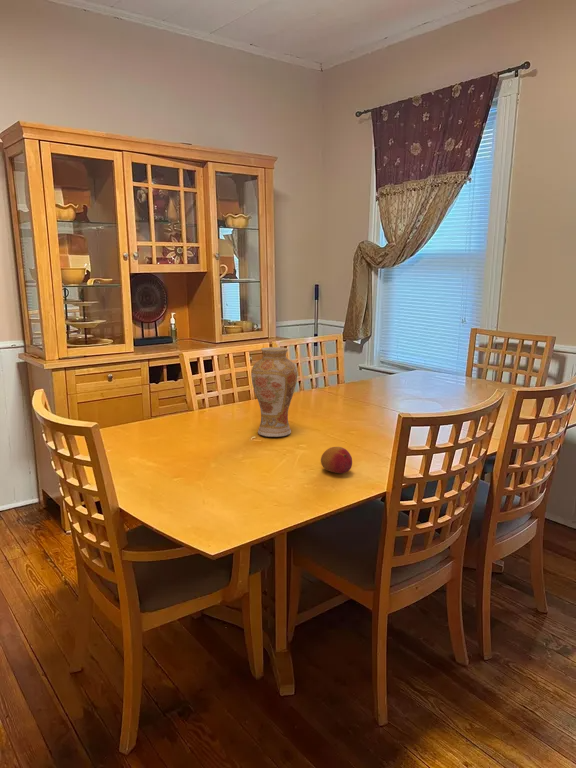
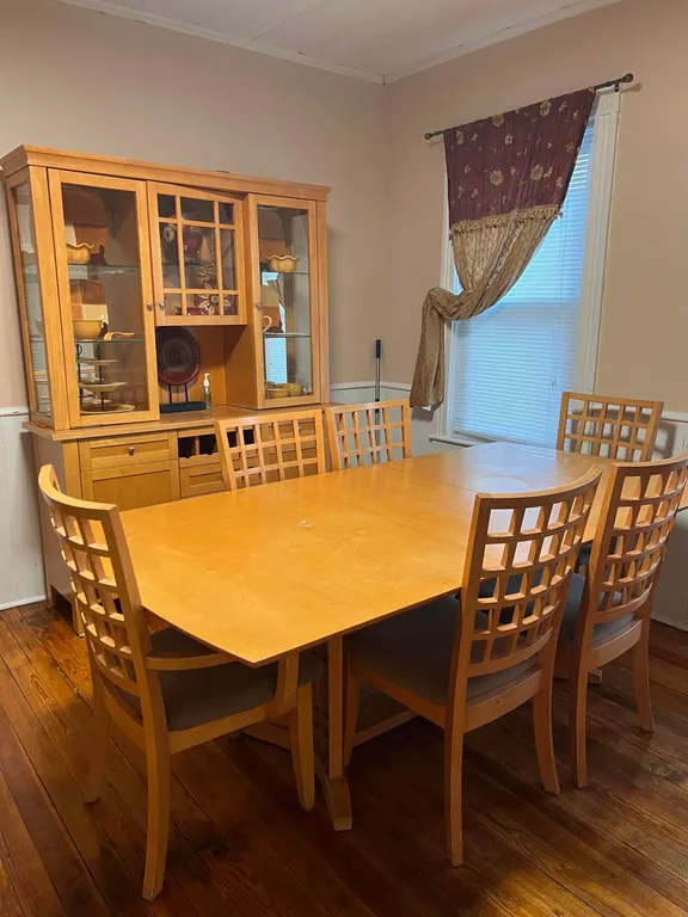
- fruit (335, 459)
- vase (274, 391)
